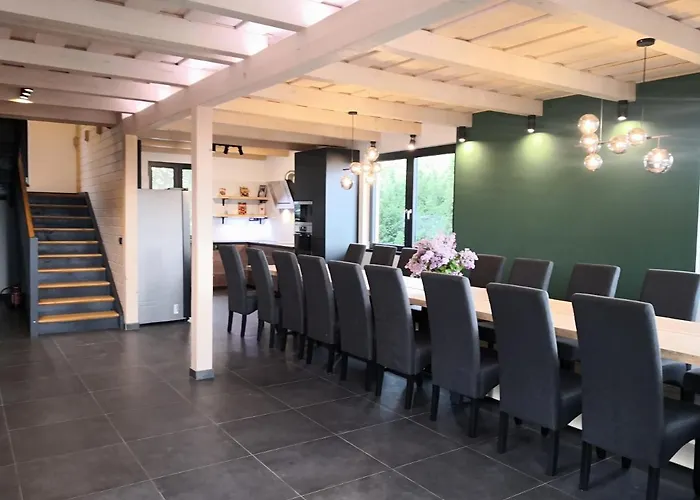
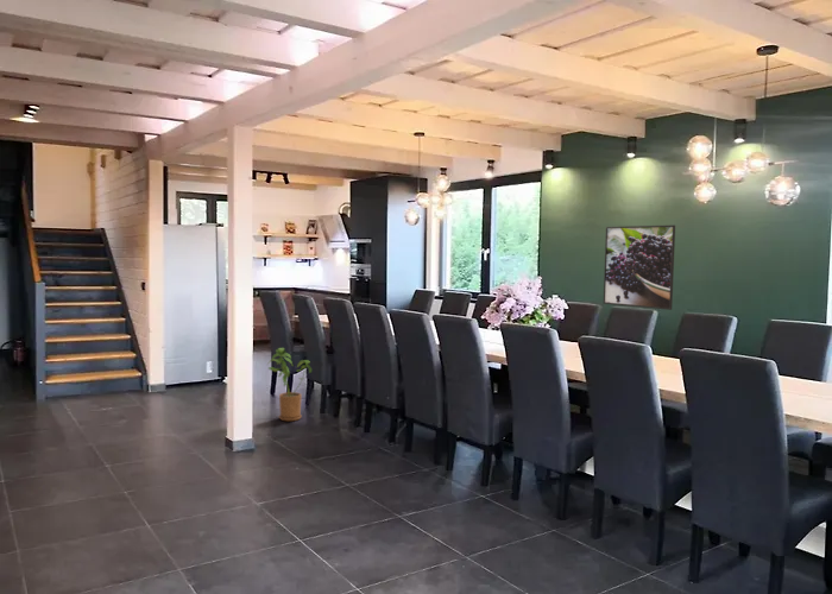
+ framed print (637, 266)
+ house plant (286, 383)
